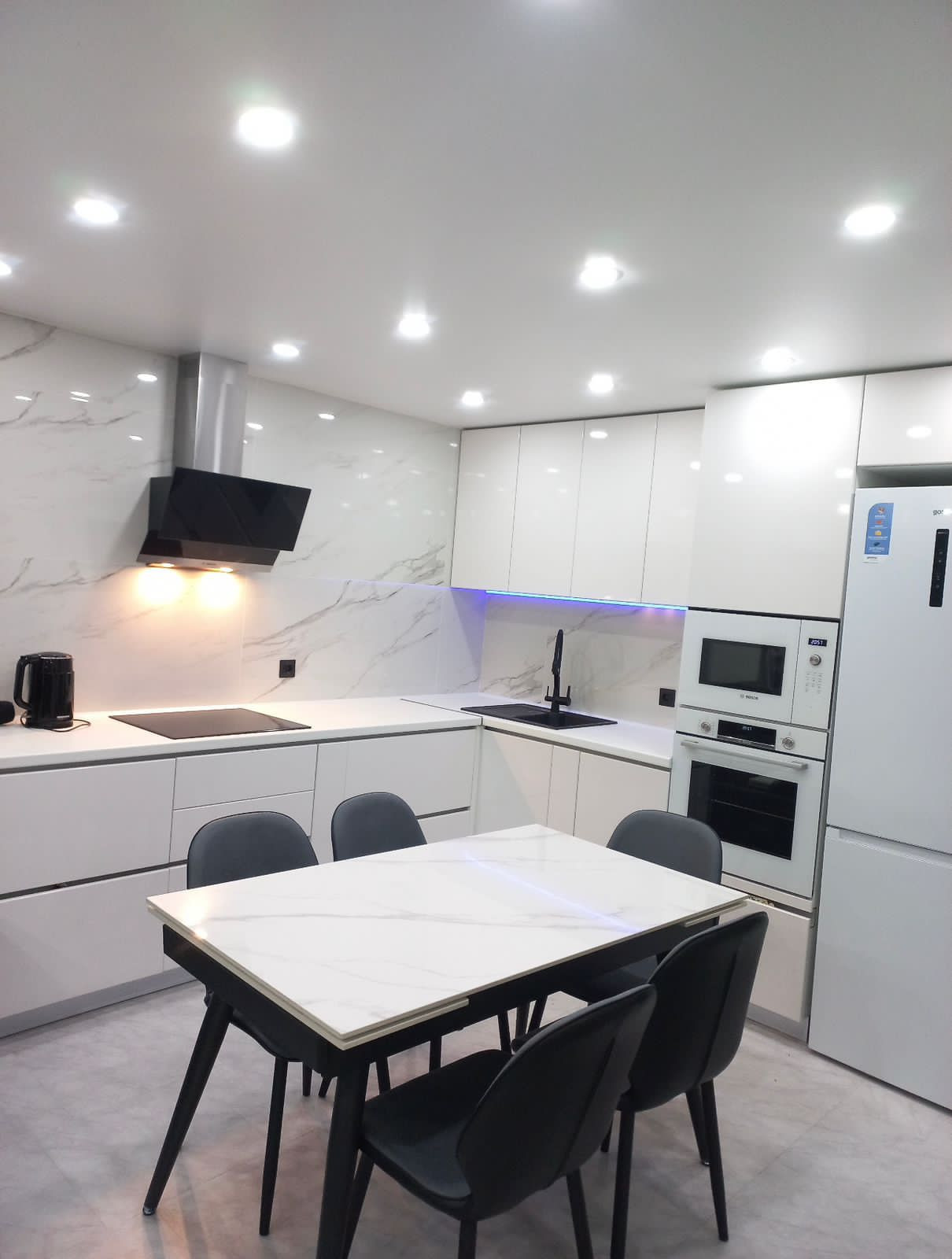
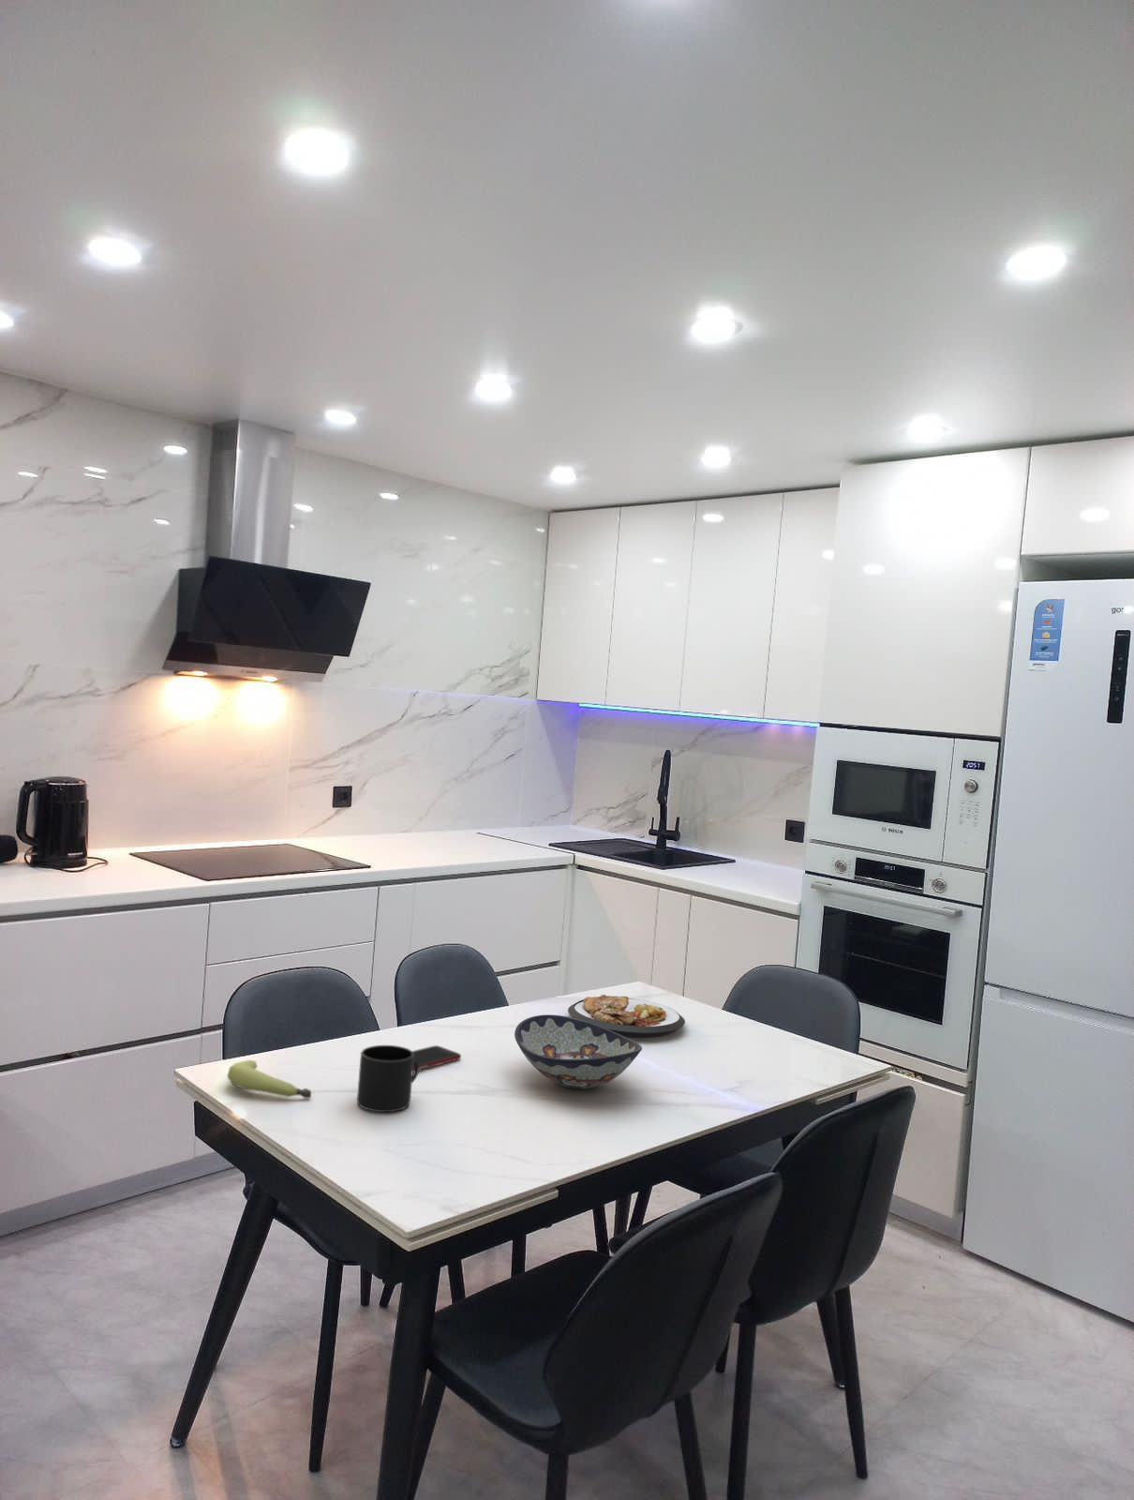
+ cell phone (423, 1058)
+ decorative bowl (575, 1057)
+ mug (391, 1076)
+ banana (258, 1075)
+ plate (627, 1012)
